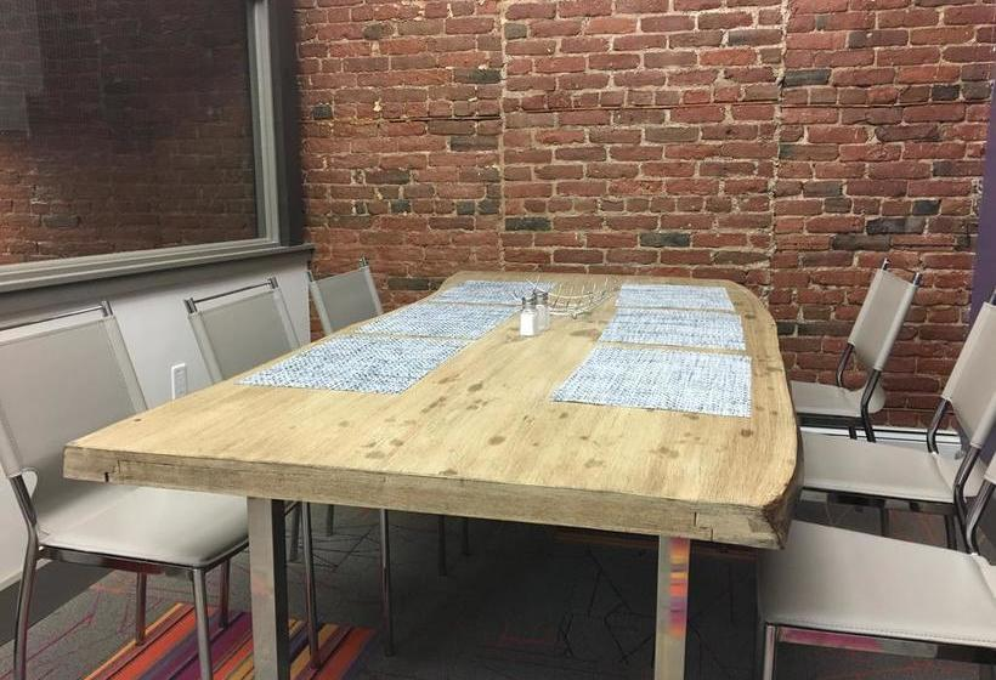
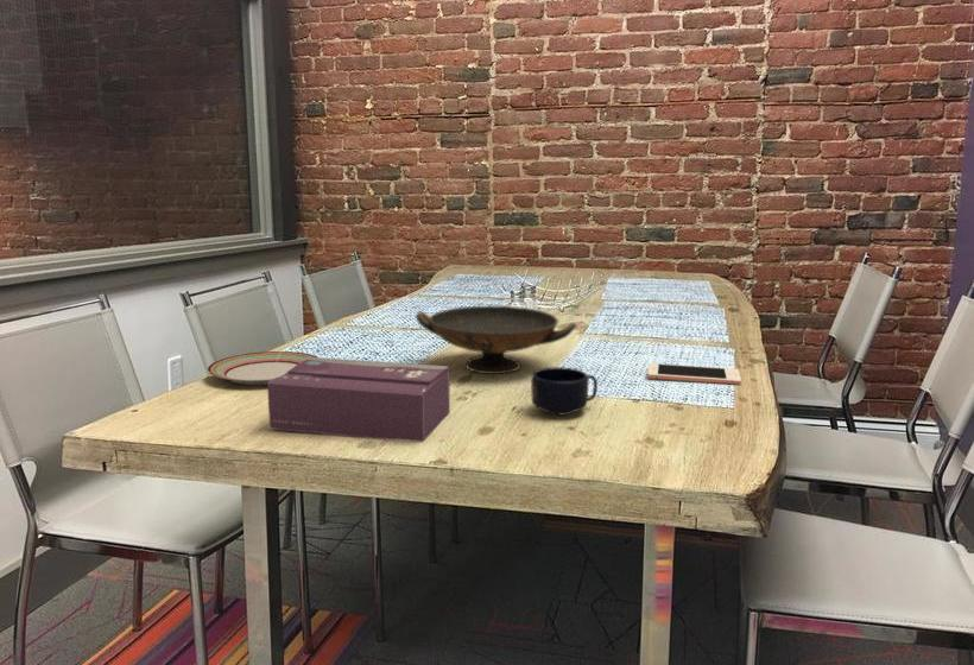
+ tissue box (361, 397)
+ mug (564, 392)
+ decorative bowl (493, 342)
+ cell phone (692, 373)
+ plate (266, 369)
